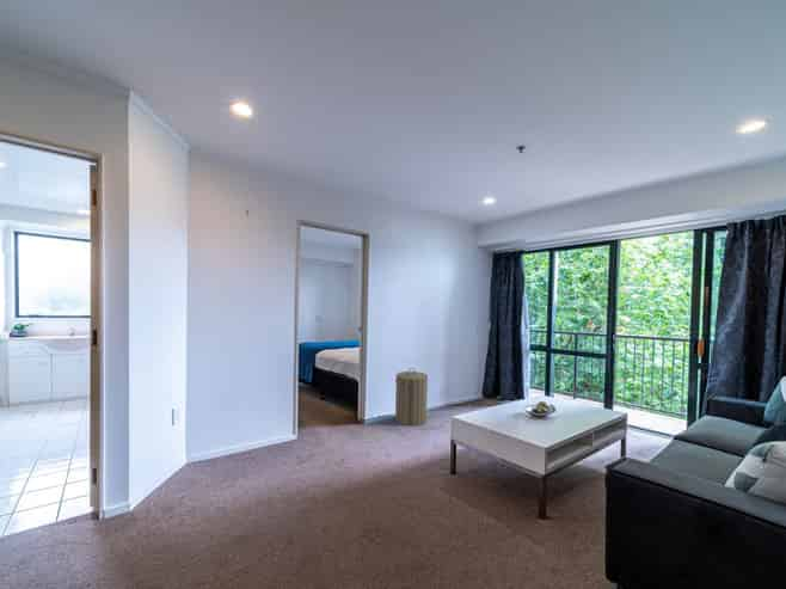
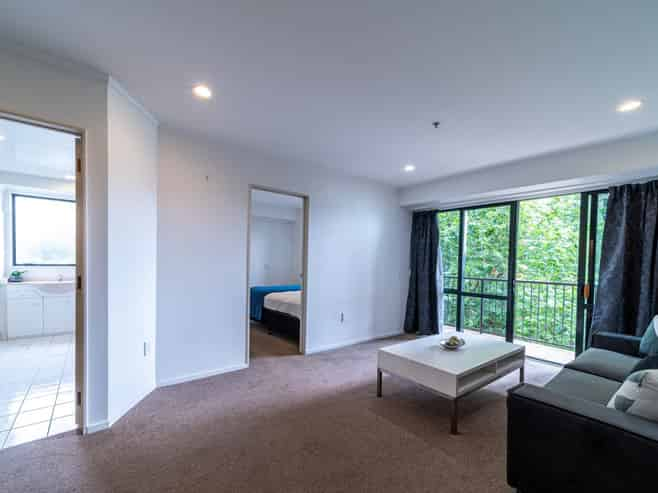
- laundry hamper (411, 393)
